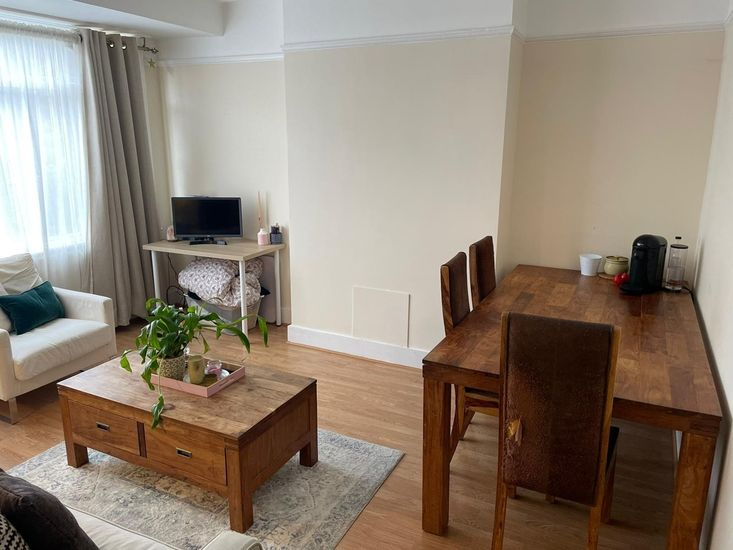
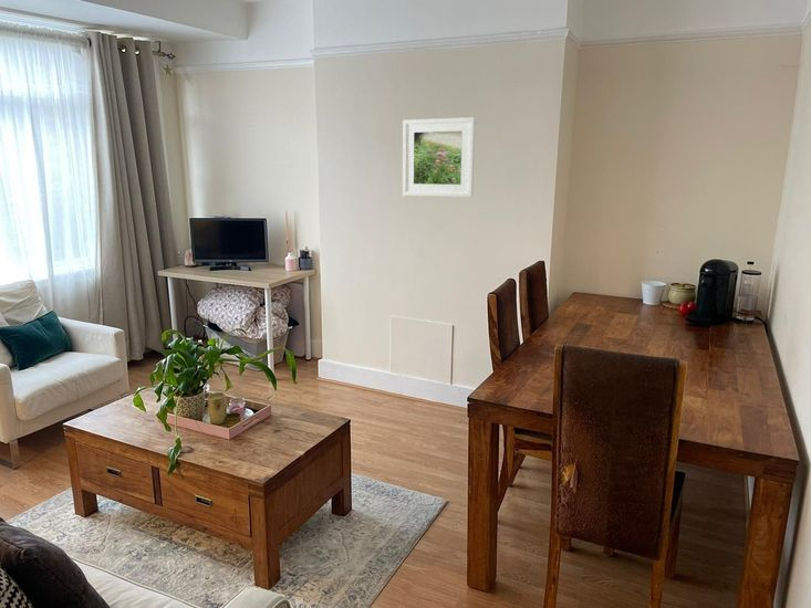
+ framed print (437, 158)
